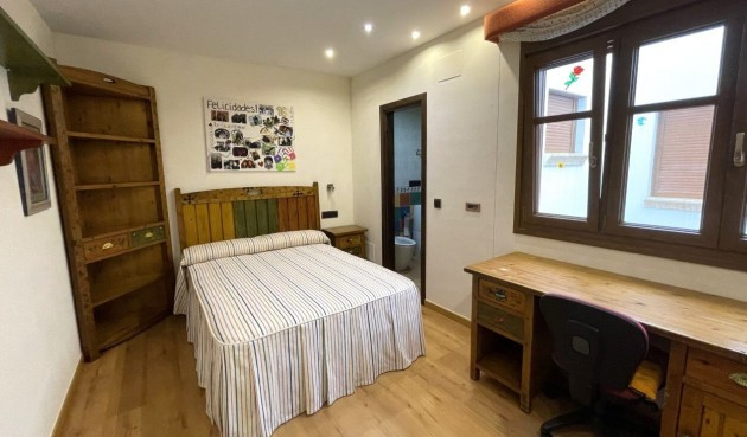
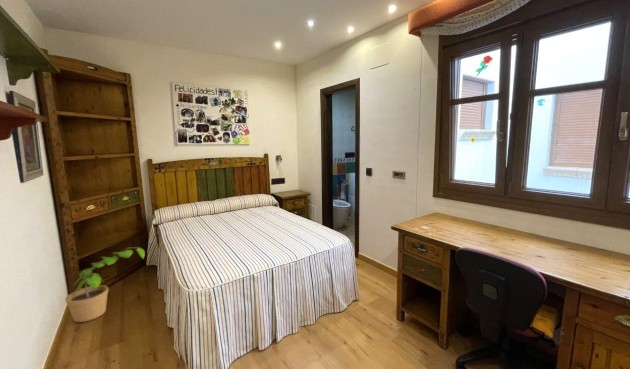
+ potted plant (106, 286)
